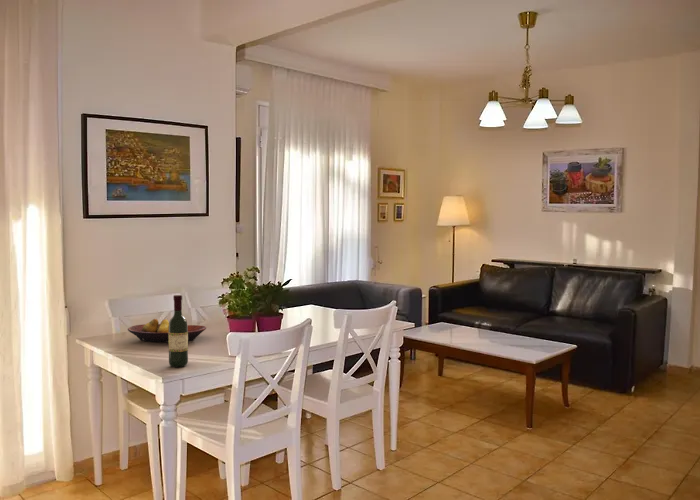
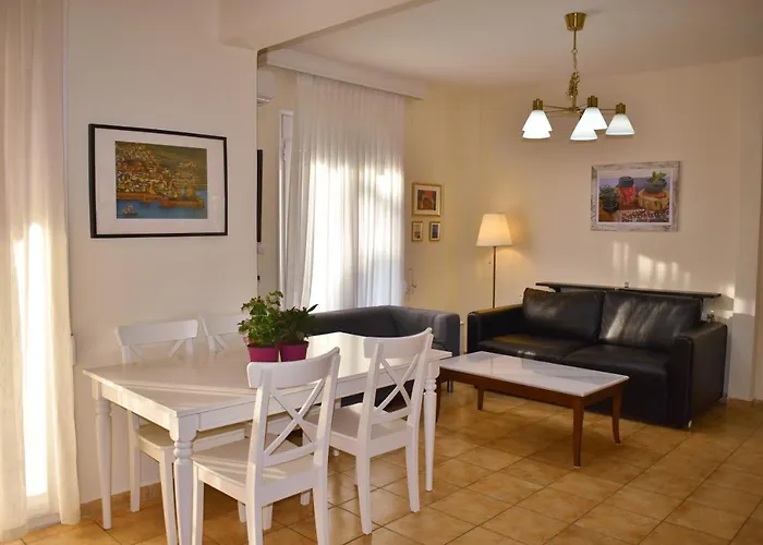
- fruit bowl (167, 329)
- wine bottle (178, 330)
